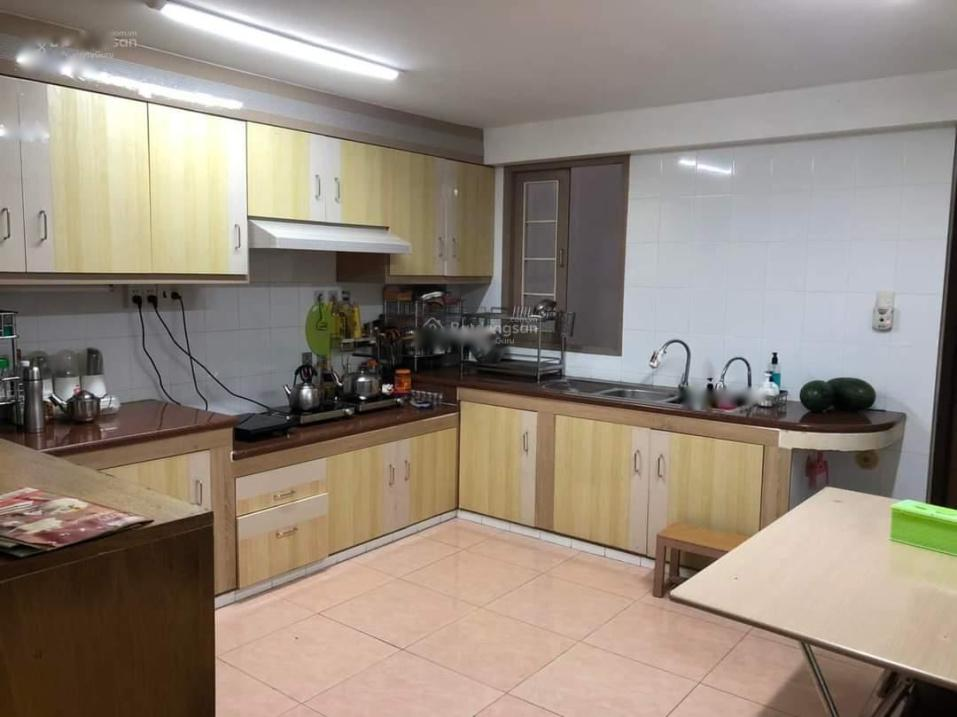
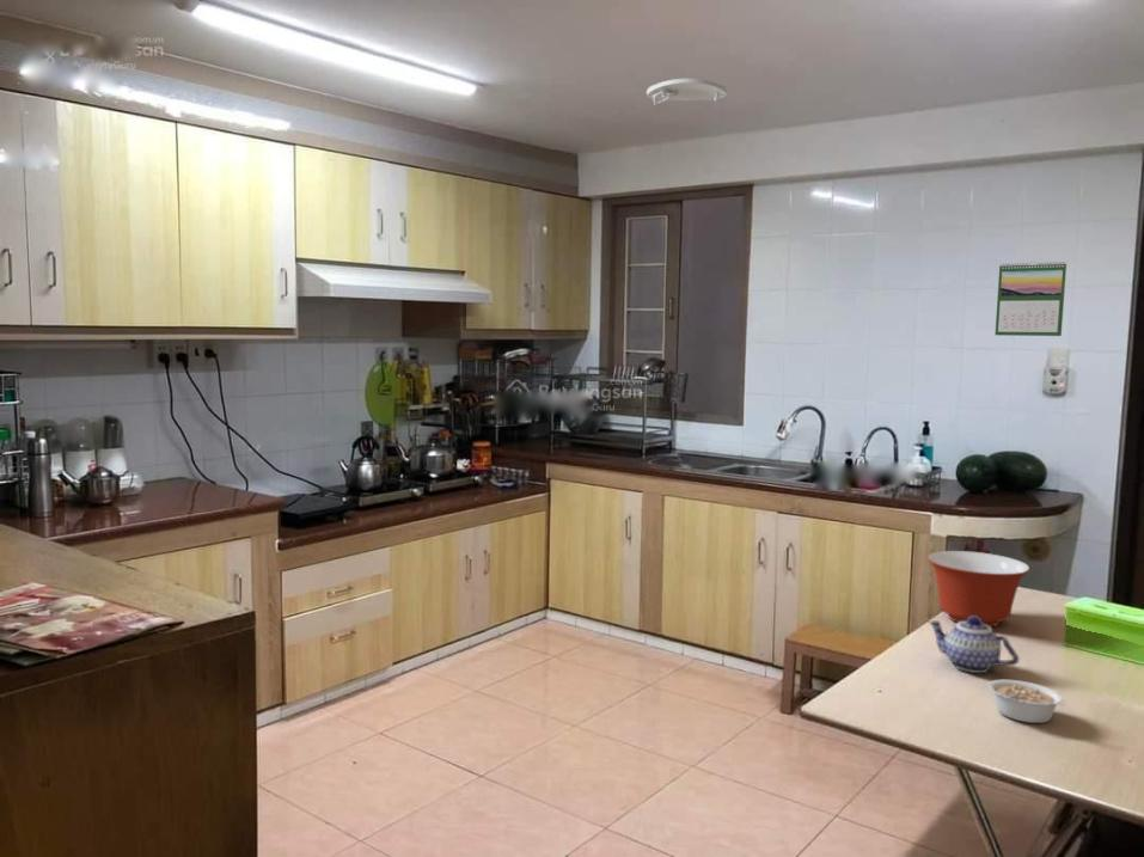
+ smoke detector (686, 94)
+ mixing bowl (975, 590)
+ teapot (971, 641)
+ calendar (1029, 298)
+ legume (1027, 700)
